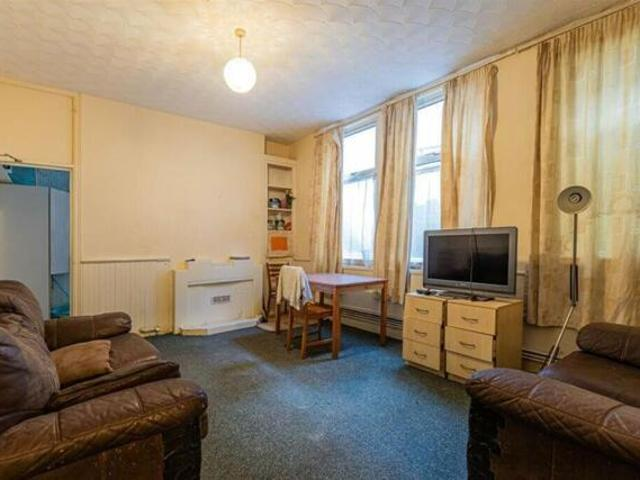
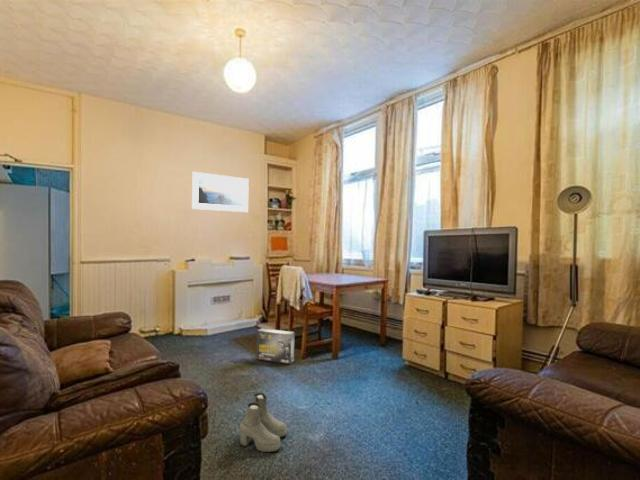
+ boots (263, 419)
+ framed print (221, 193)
+ box (275, 345)
